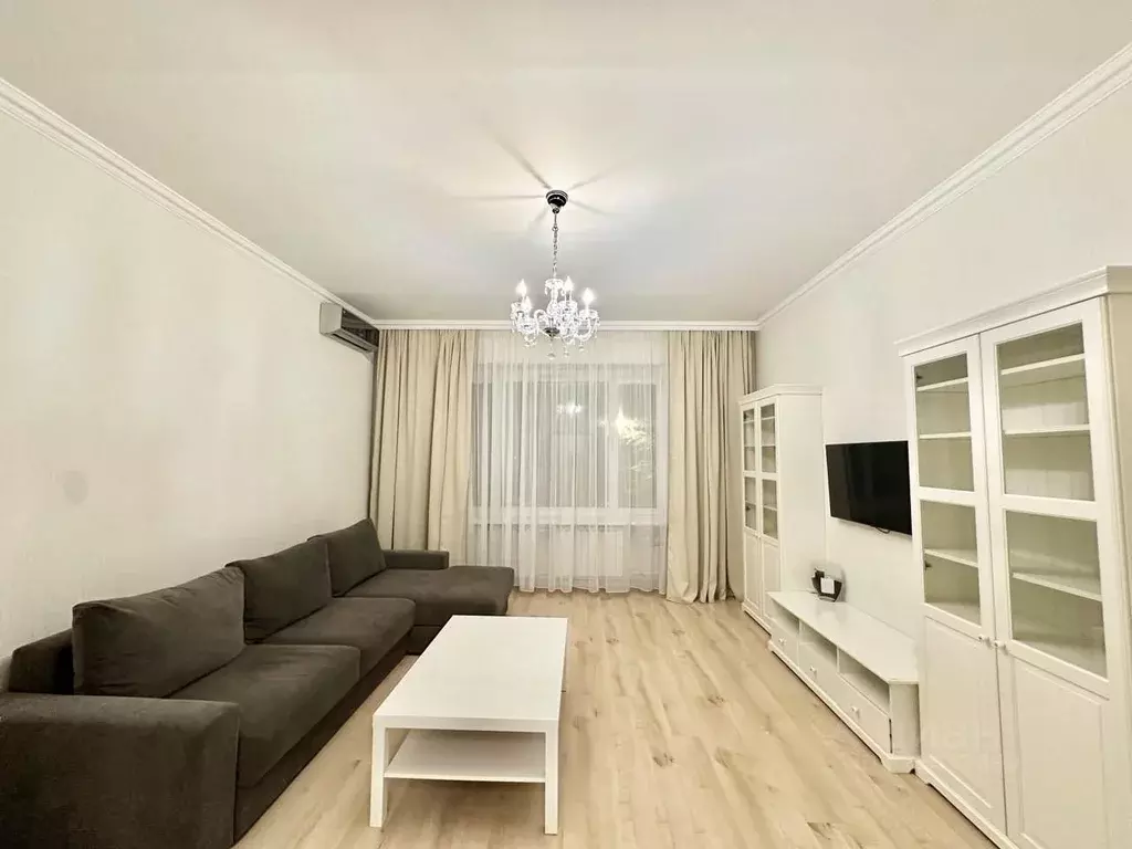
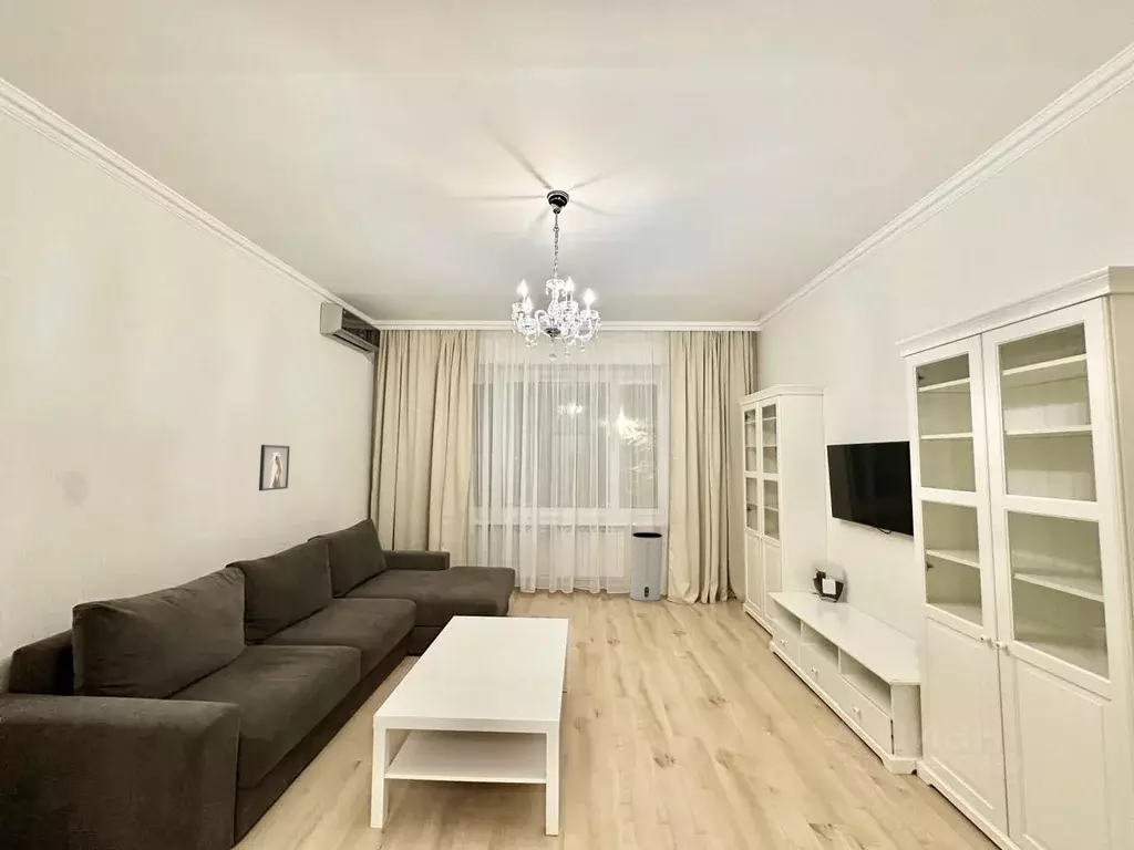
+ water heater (646, 566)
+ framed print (275, 467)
